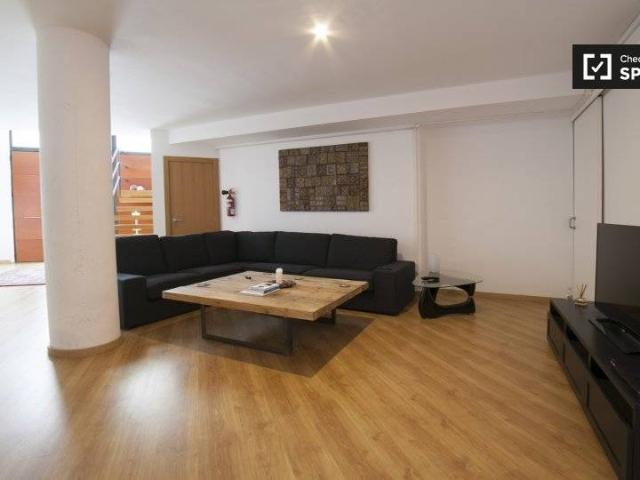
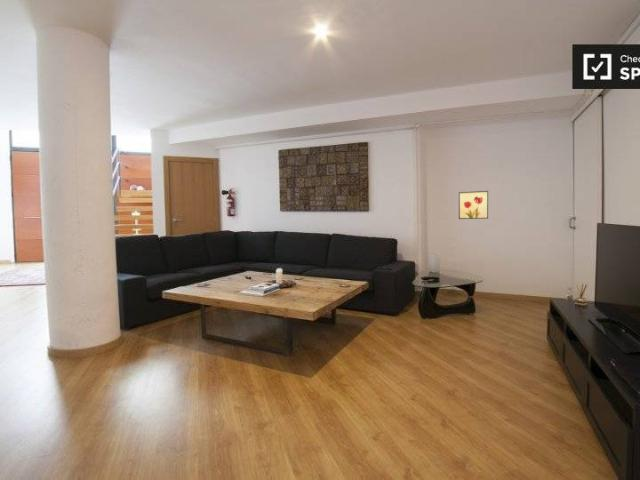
+ wall art (473, 205)
